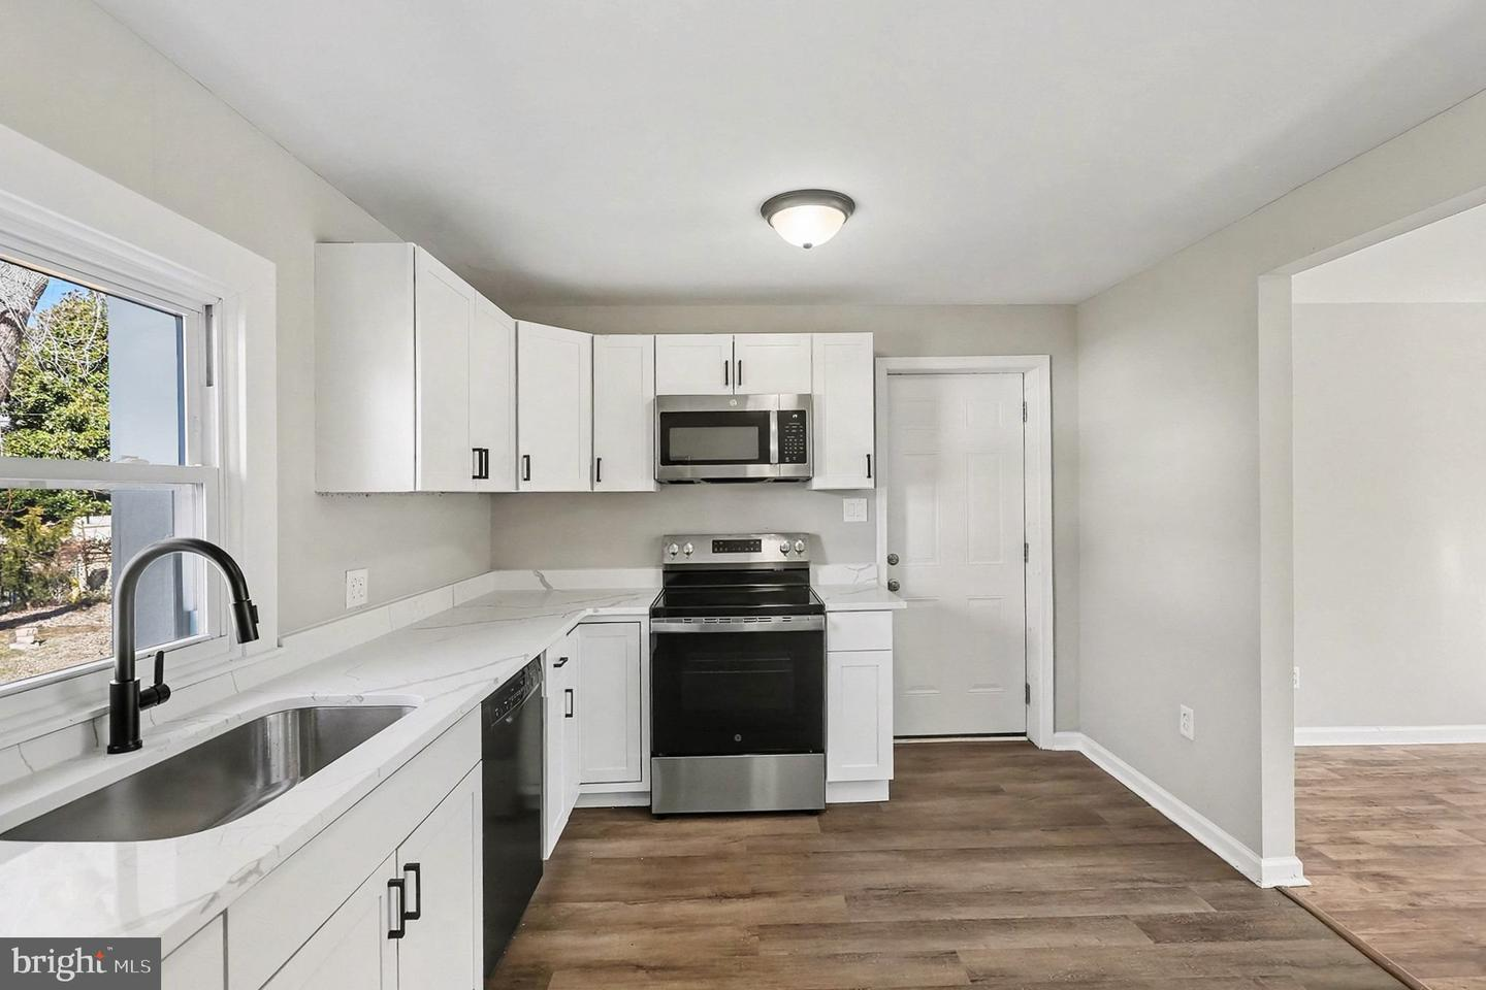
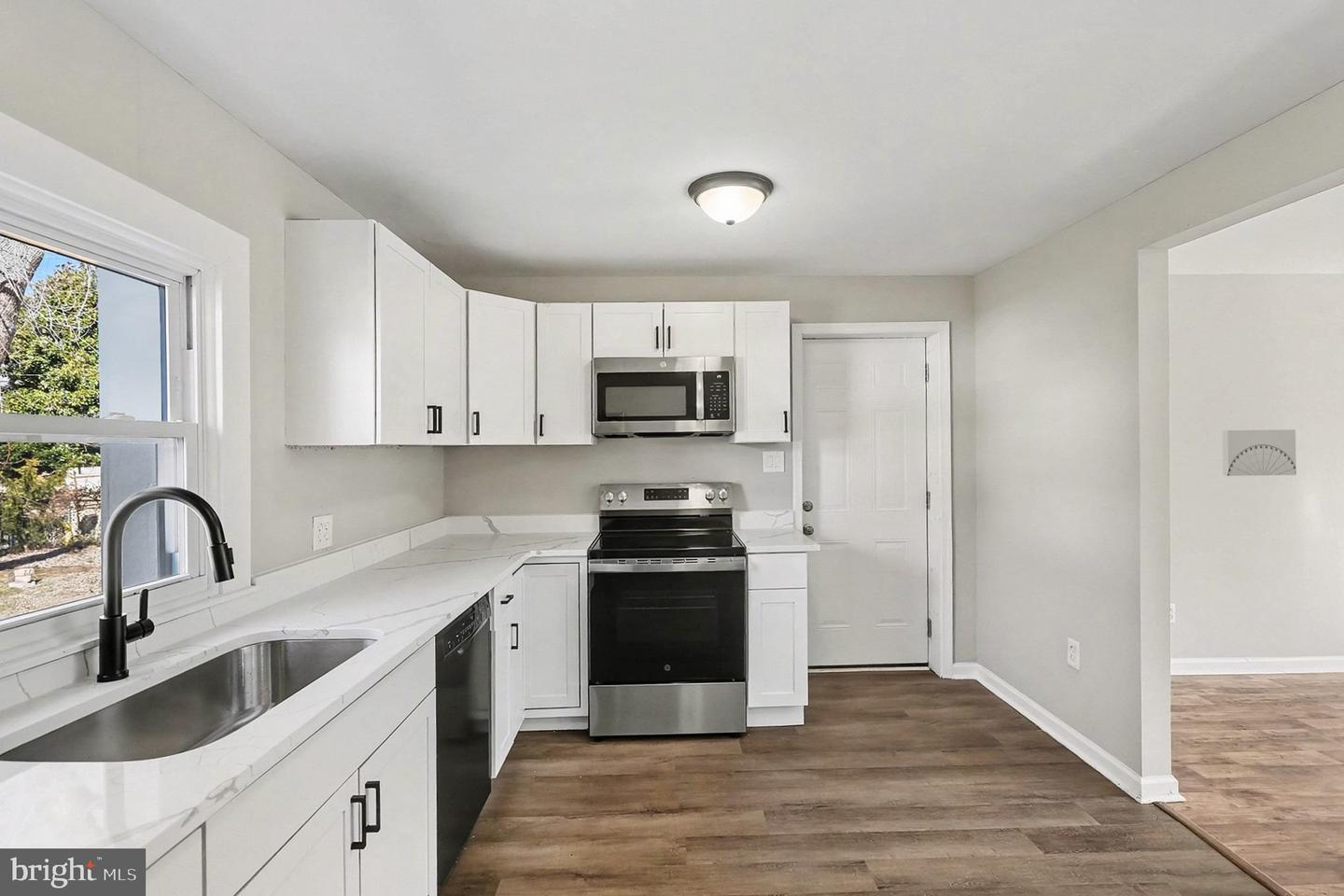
+ wall art (1258, 453)
